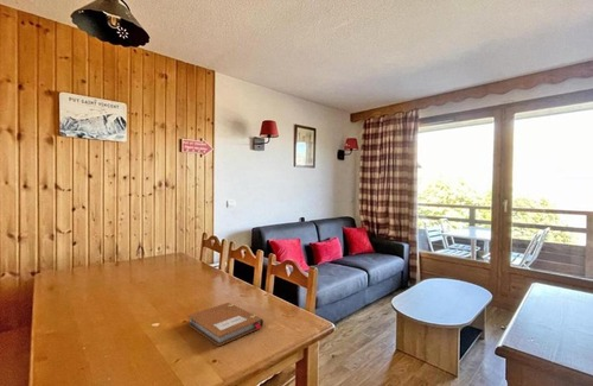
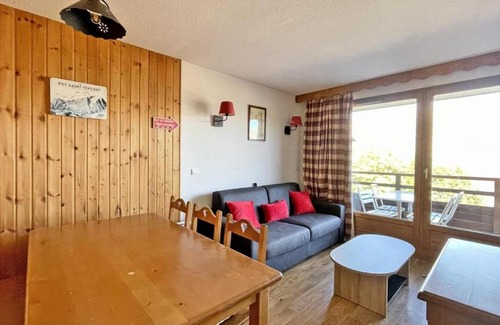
- notebook (225, 321)
